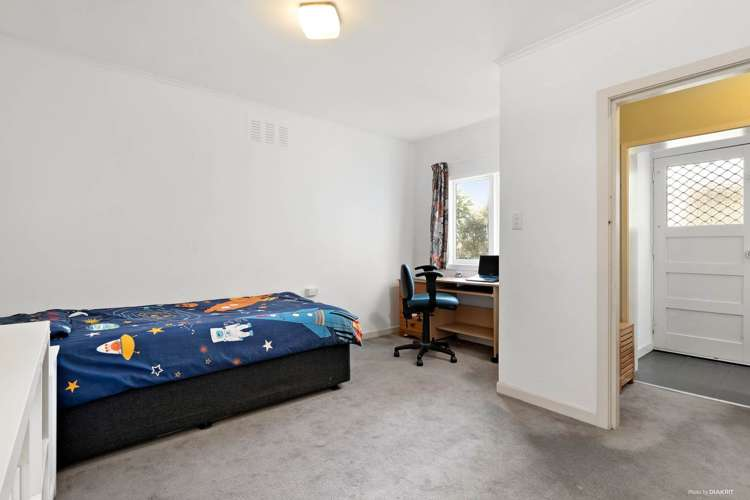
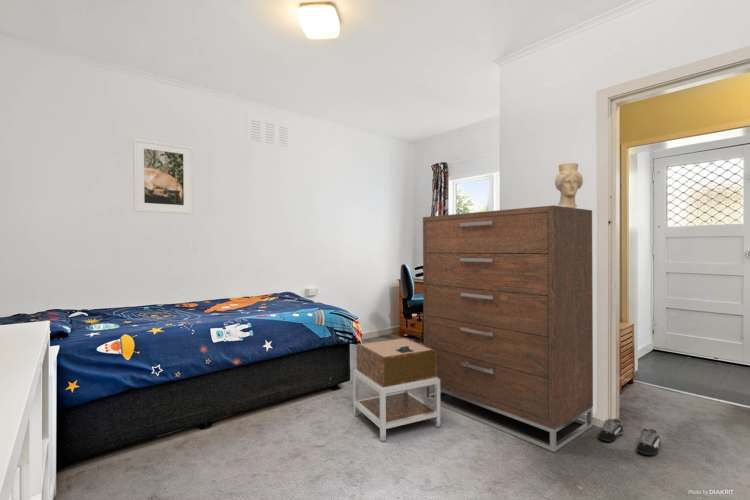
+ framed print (164, 177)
+ nightstand (395, 381)
+ dresser (499, 313)
+ decorative vase (568, 186)
+ sneaker (622, 433)
